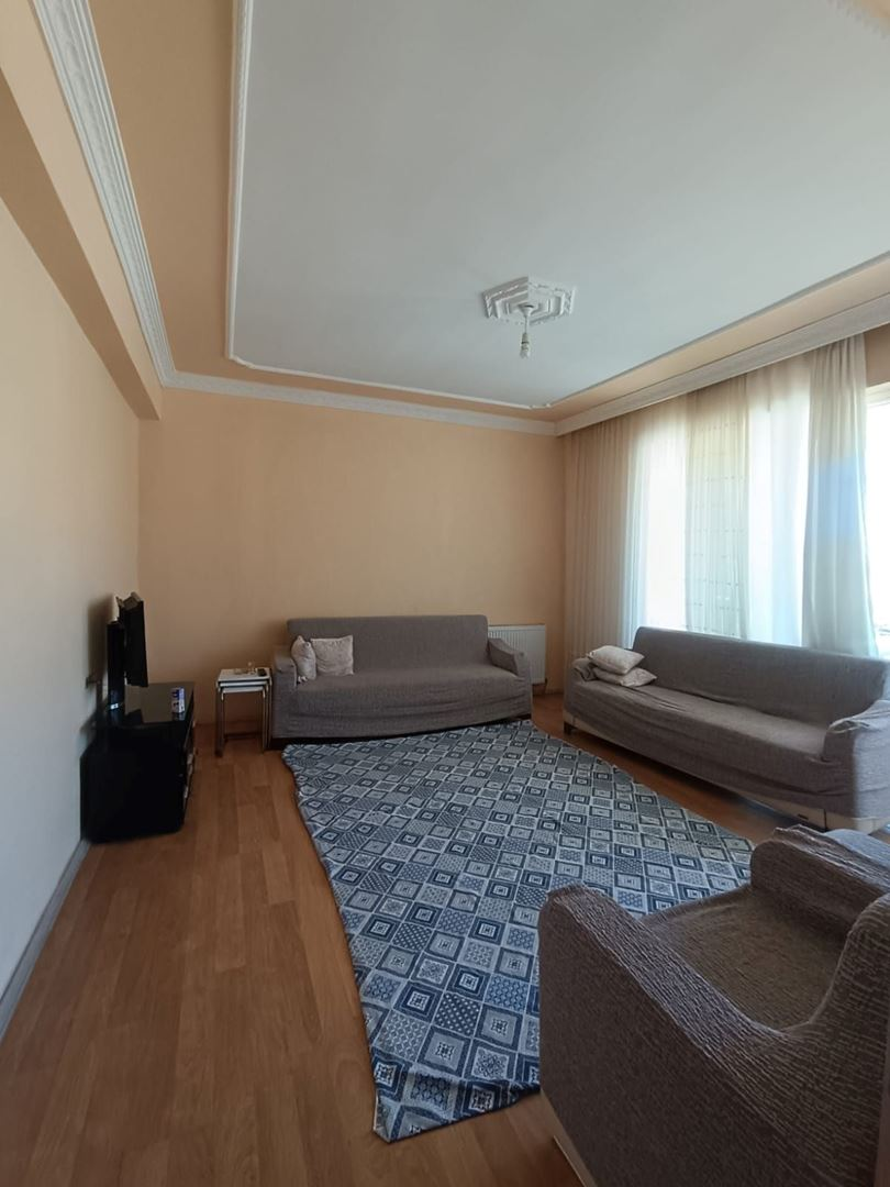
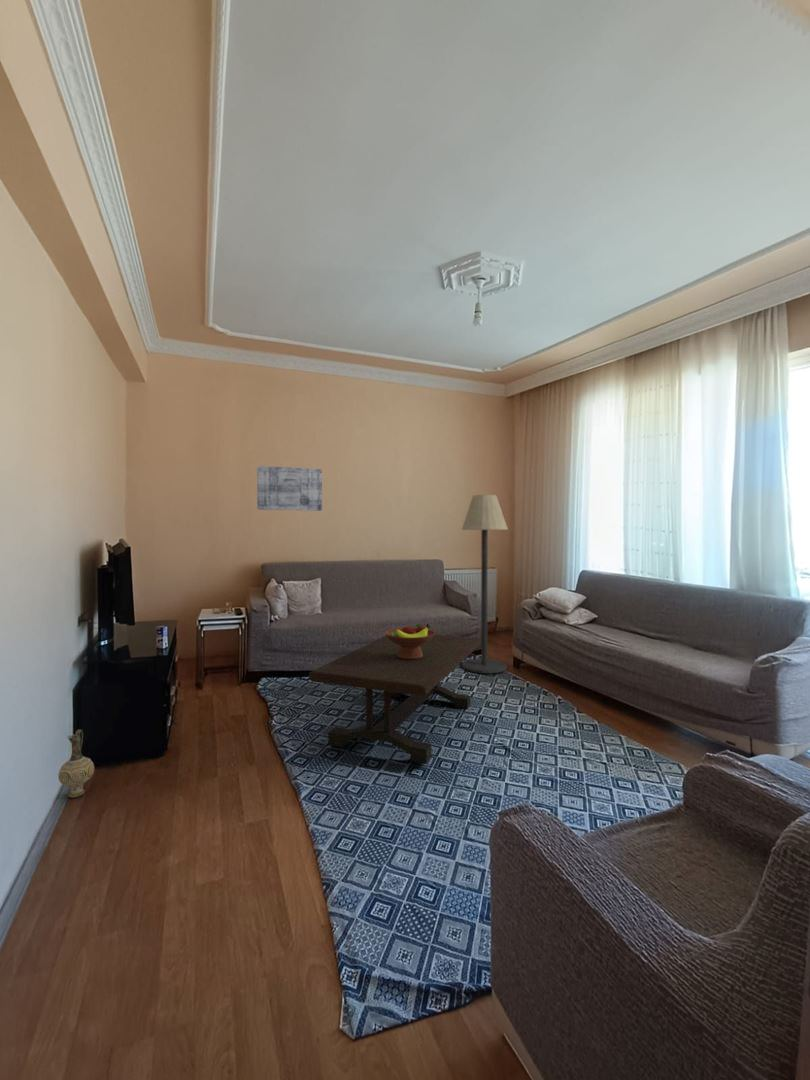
+ wall art (290, 488)
+ coffee table (406, 688)
+ floor lamp (484, 581)
+ ceramic jug (77, 761)
+ fruit bowl (410, 639)
